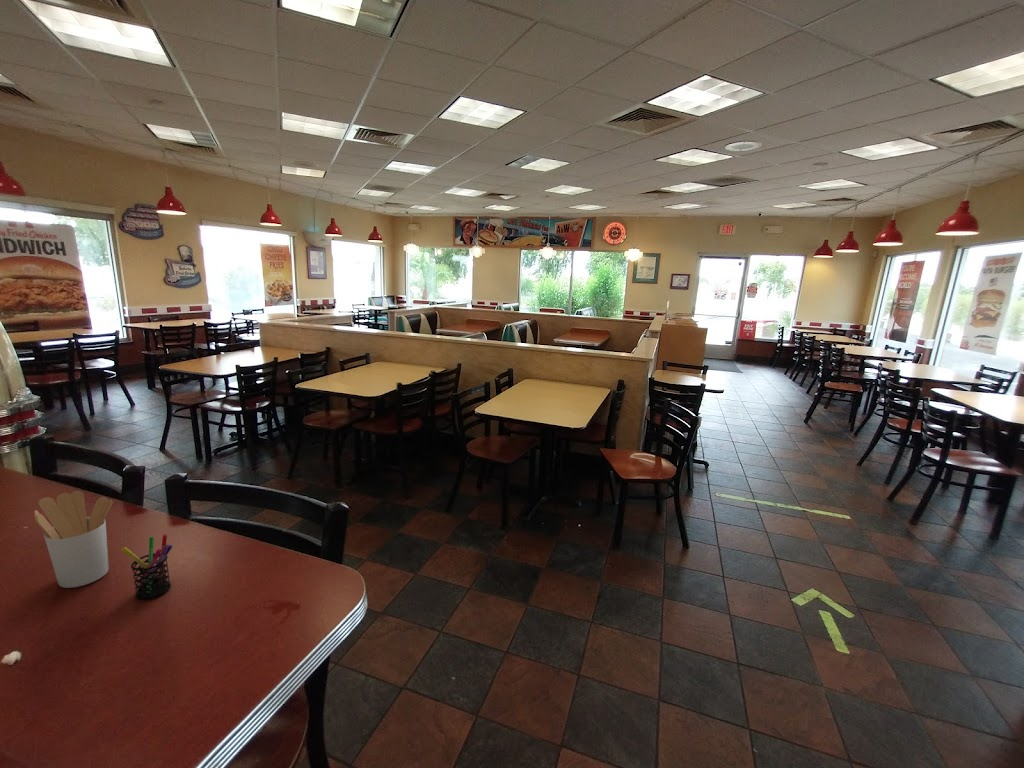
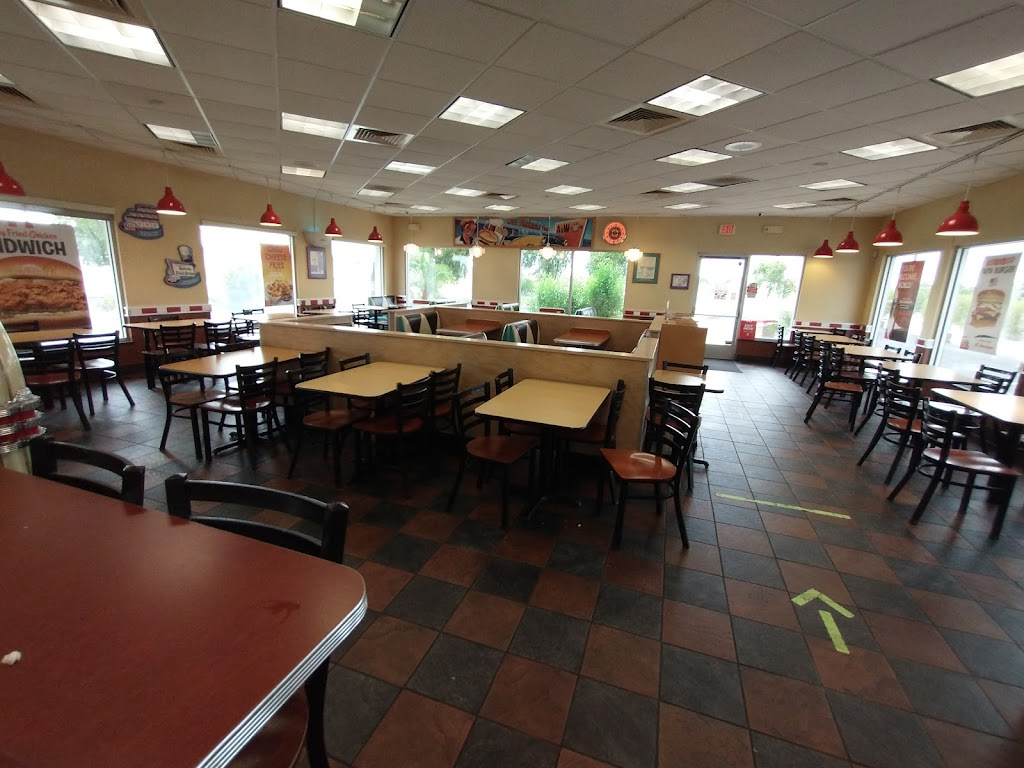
- pen holder (152, 562)
- utensil holder (73, 536)
